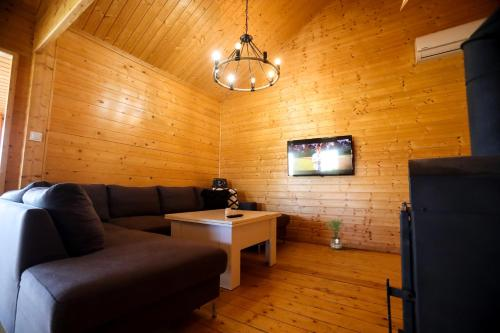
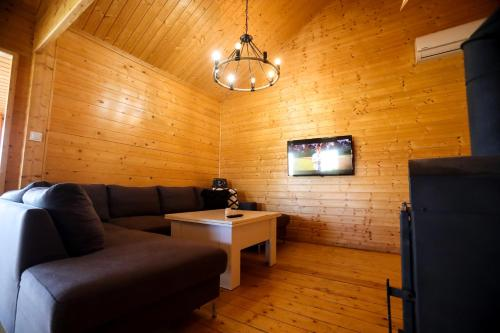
- potted plant (335, 233)
